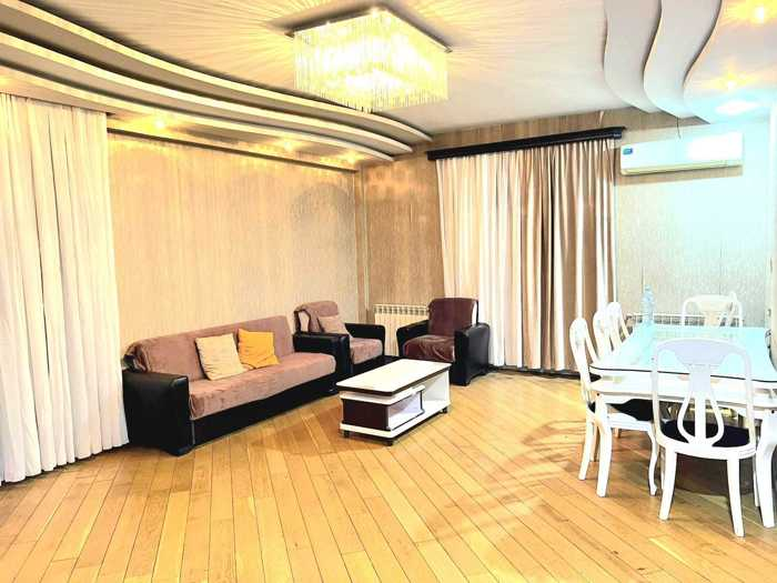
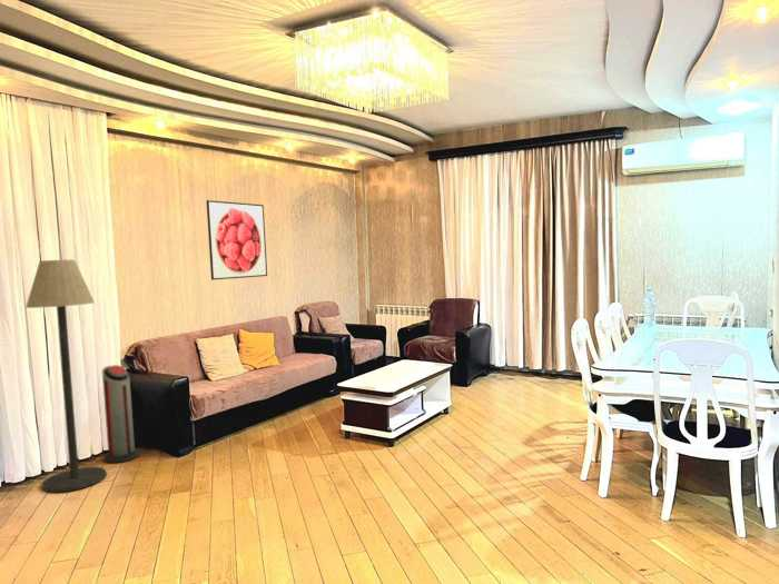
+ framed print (238, 240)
+ floor lamp (66, 372)
+ air purifier (118, 410)
